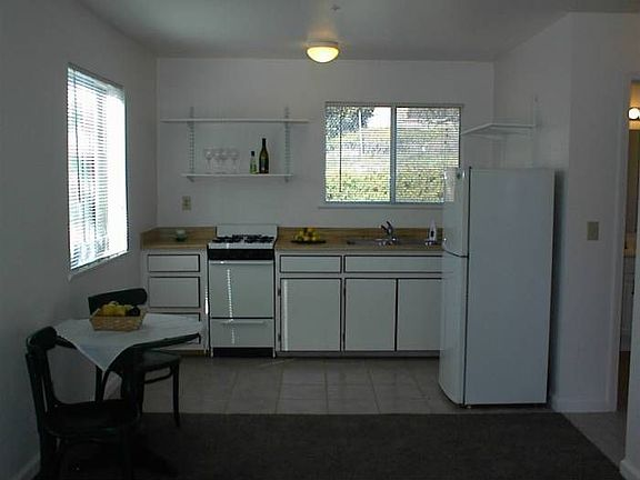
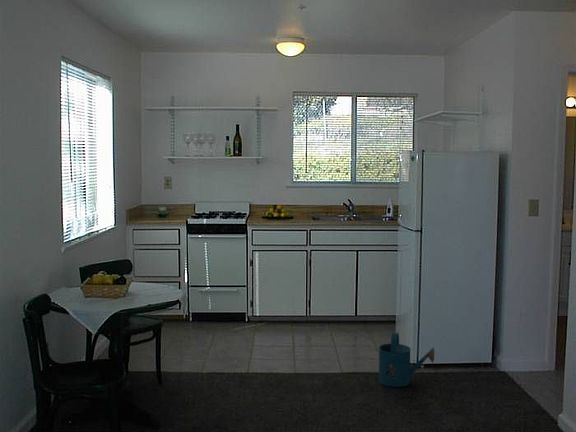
+ watering can (406, 358)
